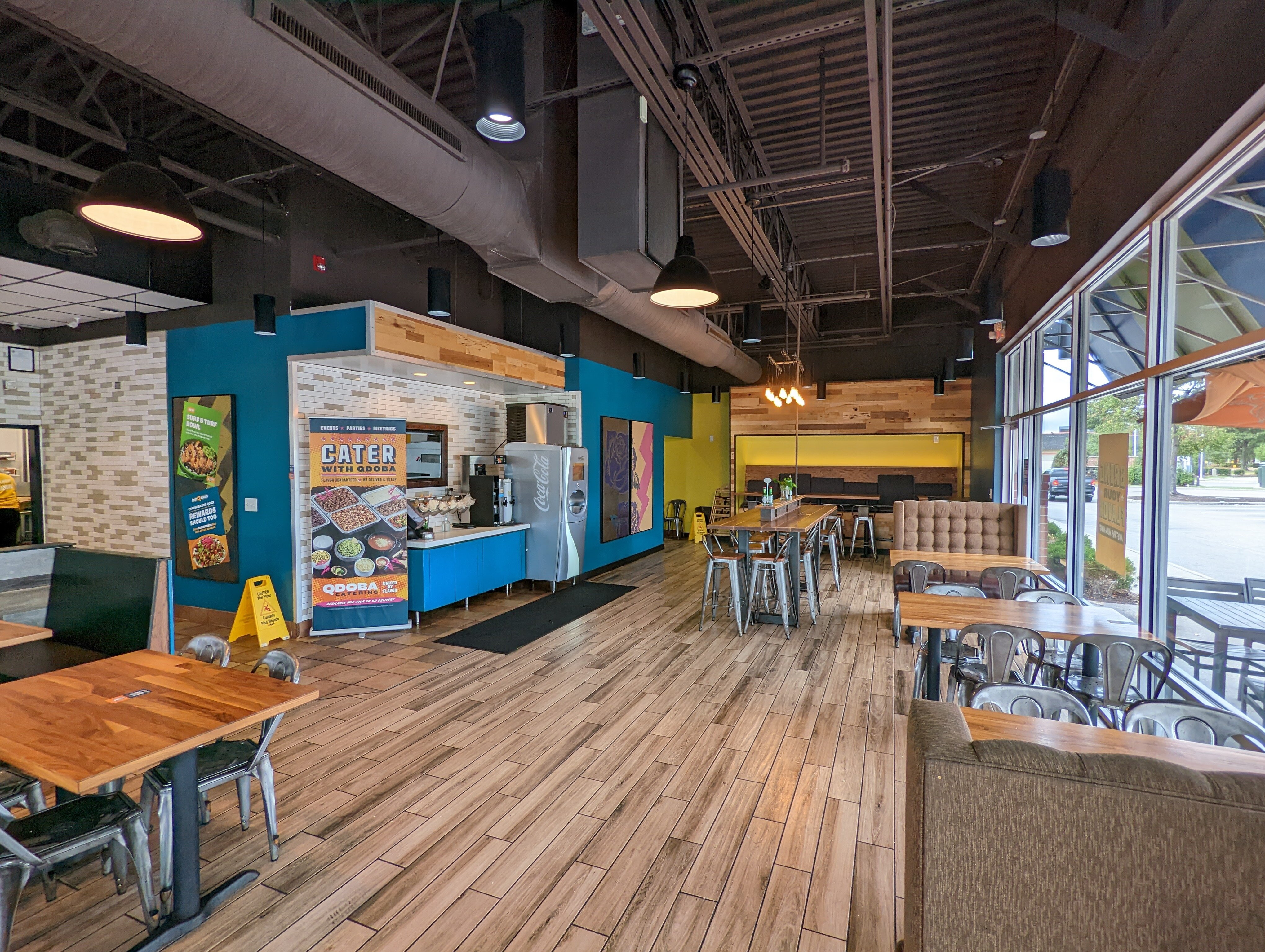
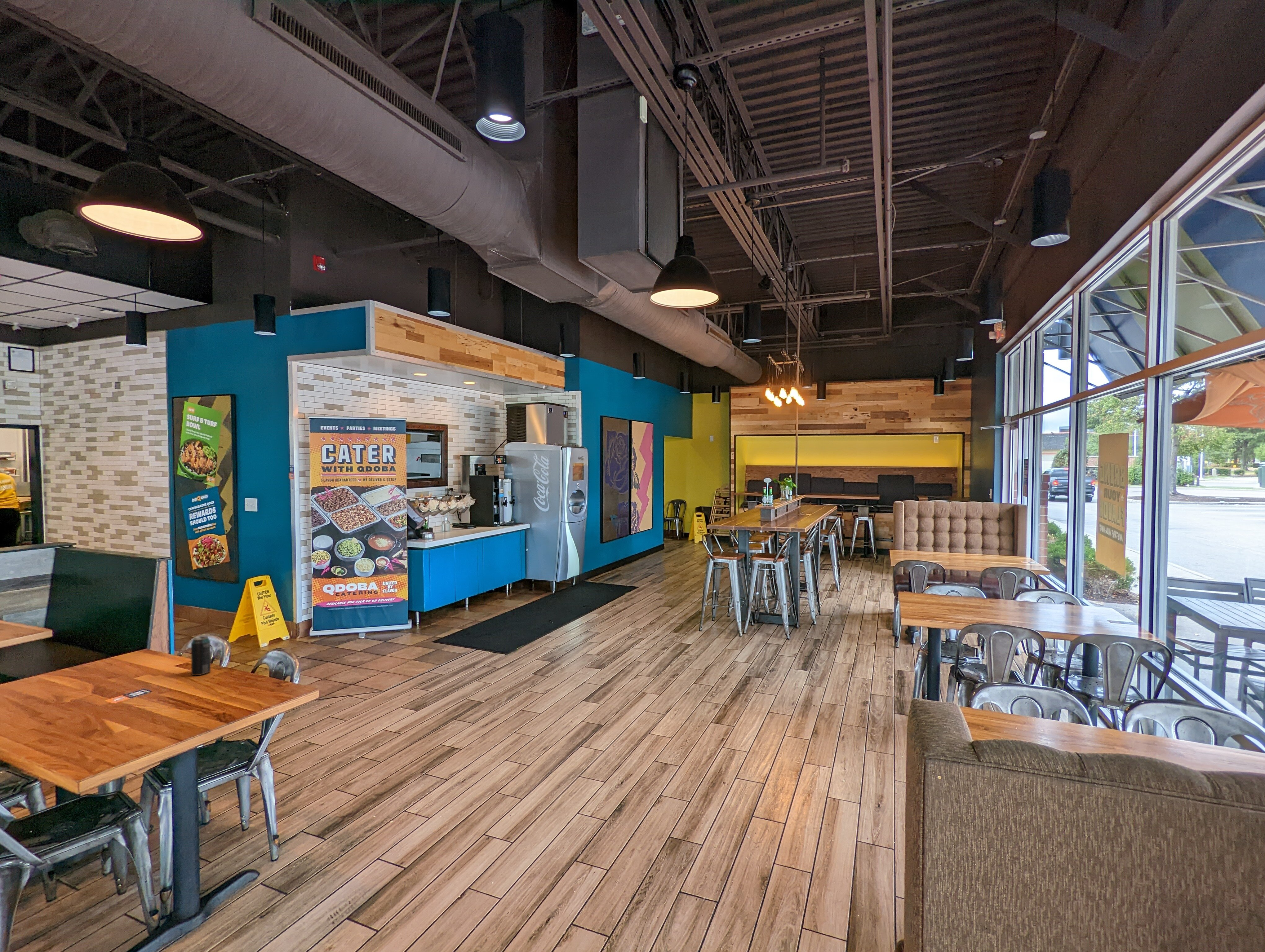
+ beverage can (201, 655)
